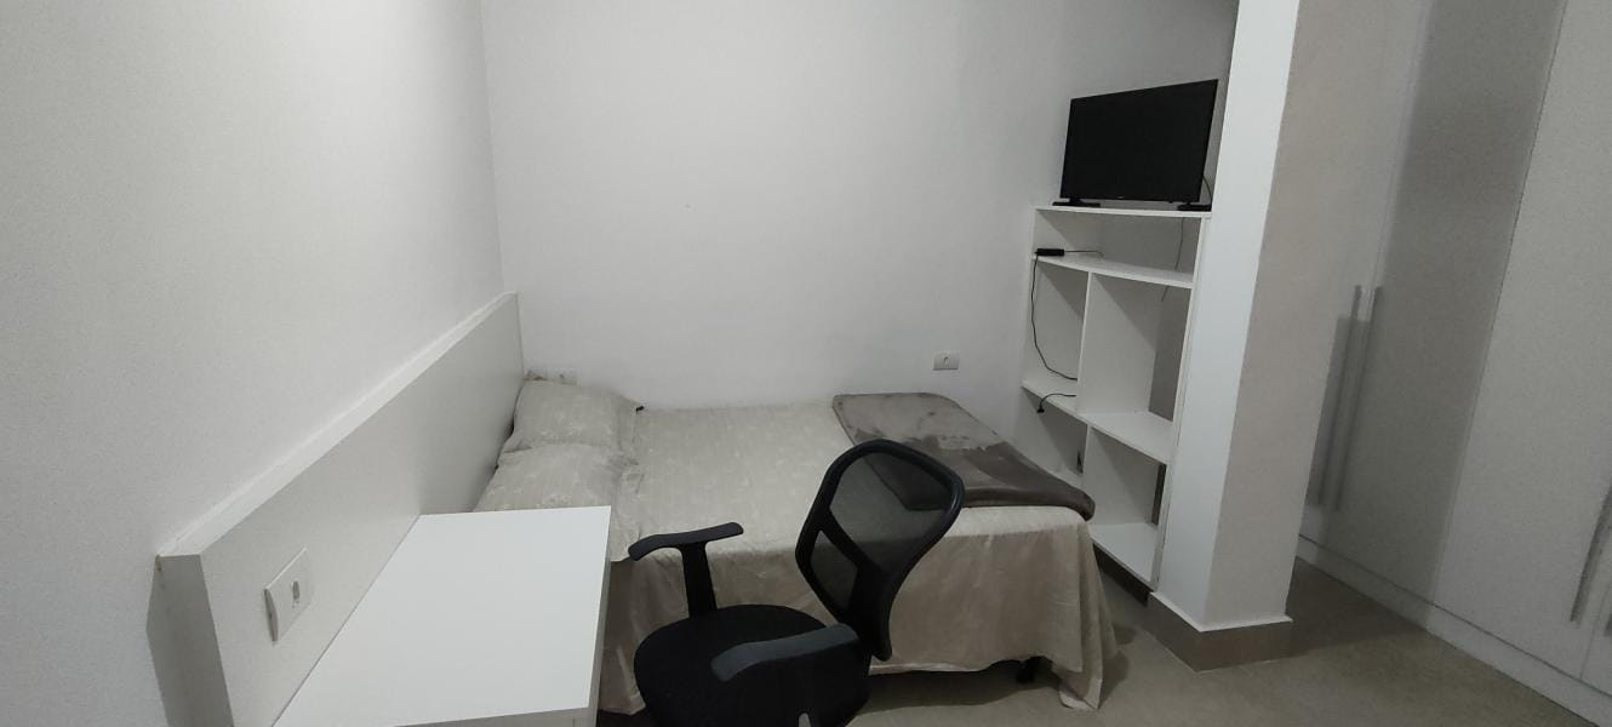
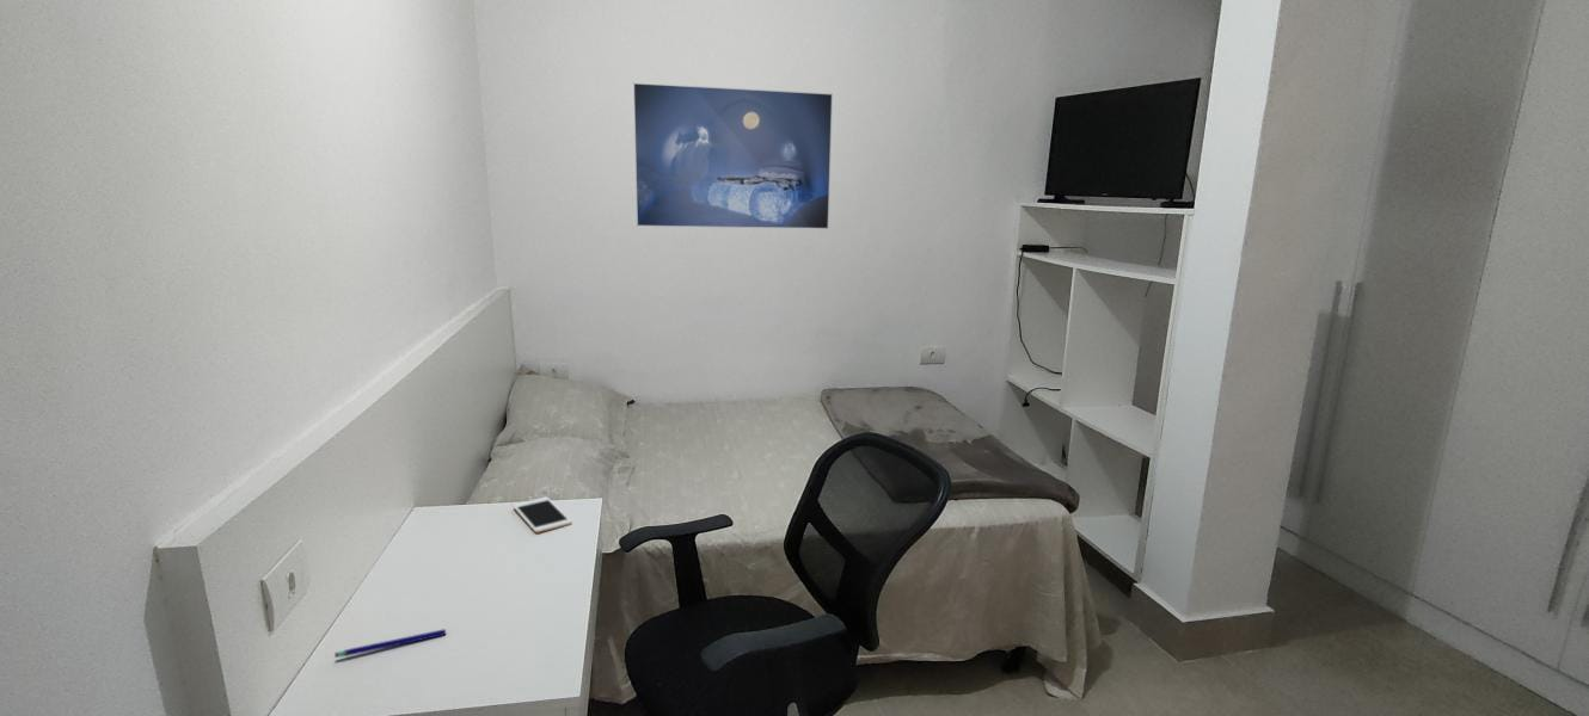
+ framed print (735, 159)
+ cell phone (541, 513)
+ pen (392, 643)
